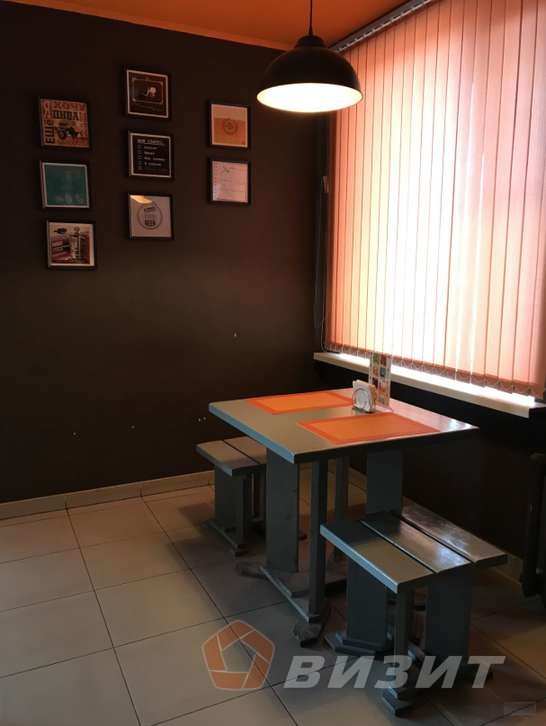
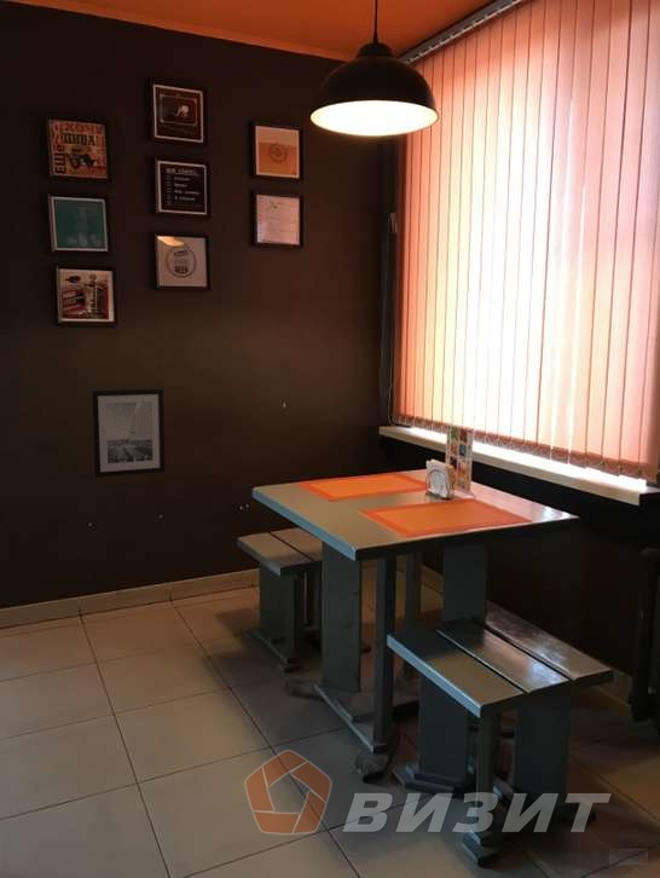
+ wall art (129, 432)
